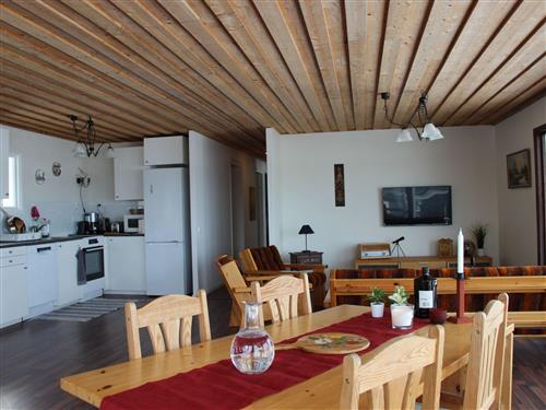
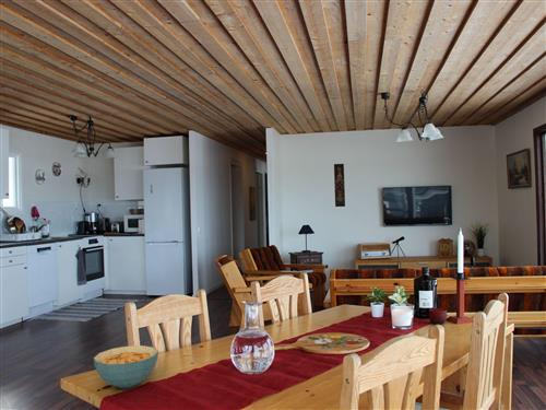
+ cereal bowl (127, 370)
